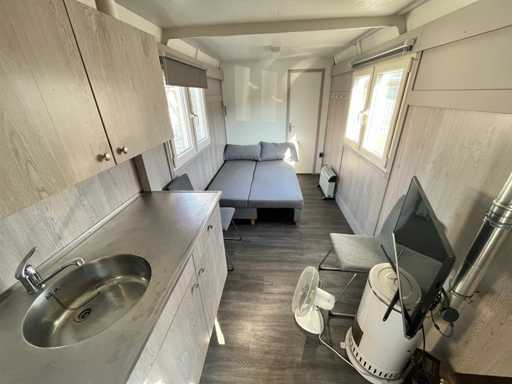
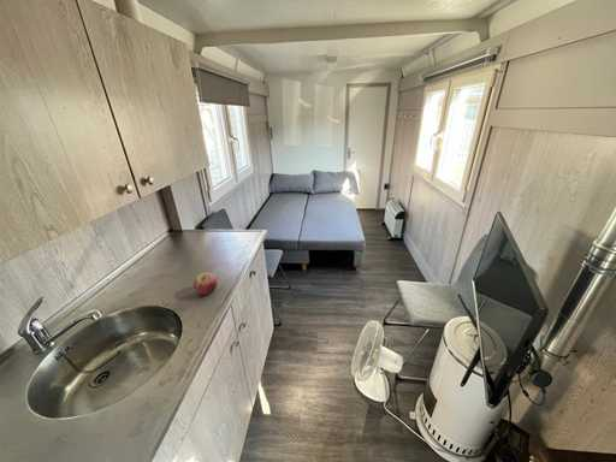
+ apple (205, 283)
